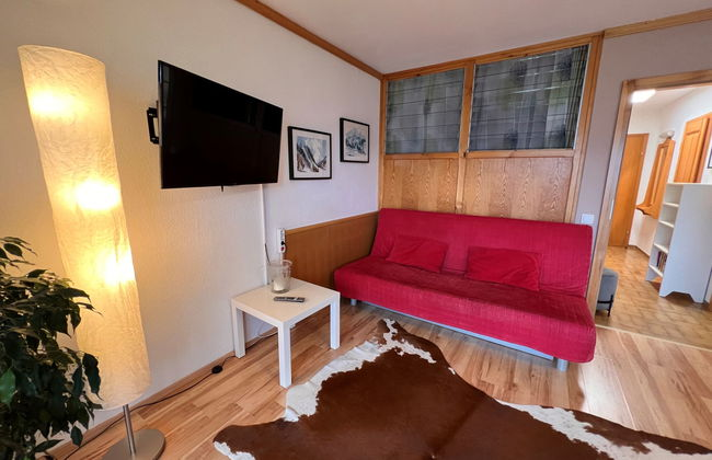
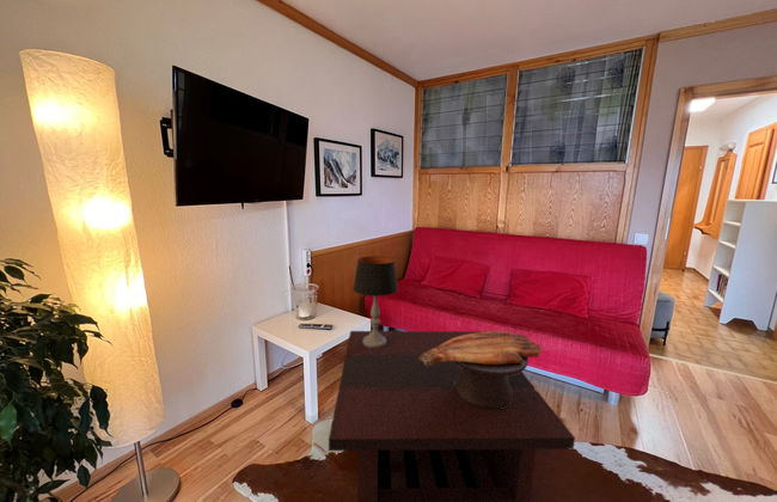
+ table lamp (375, 301)
+ coffee table (430, 410)
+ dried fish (478, 368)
